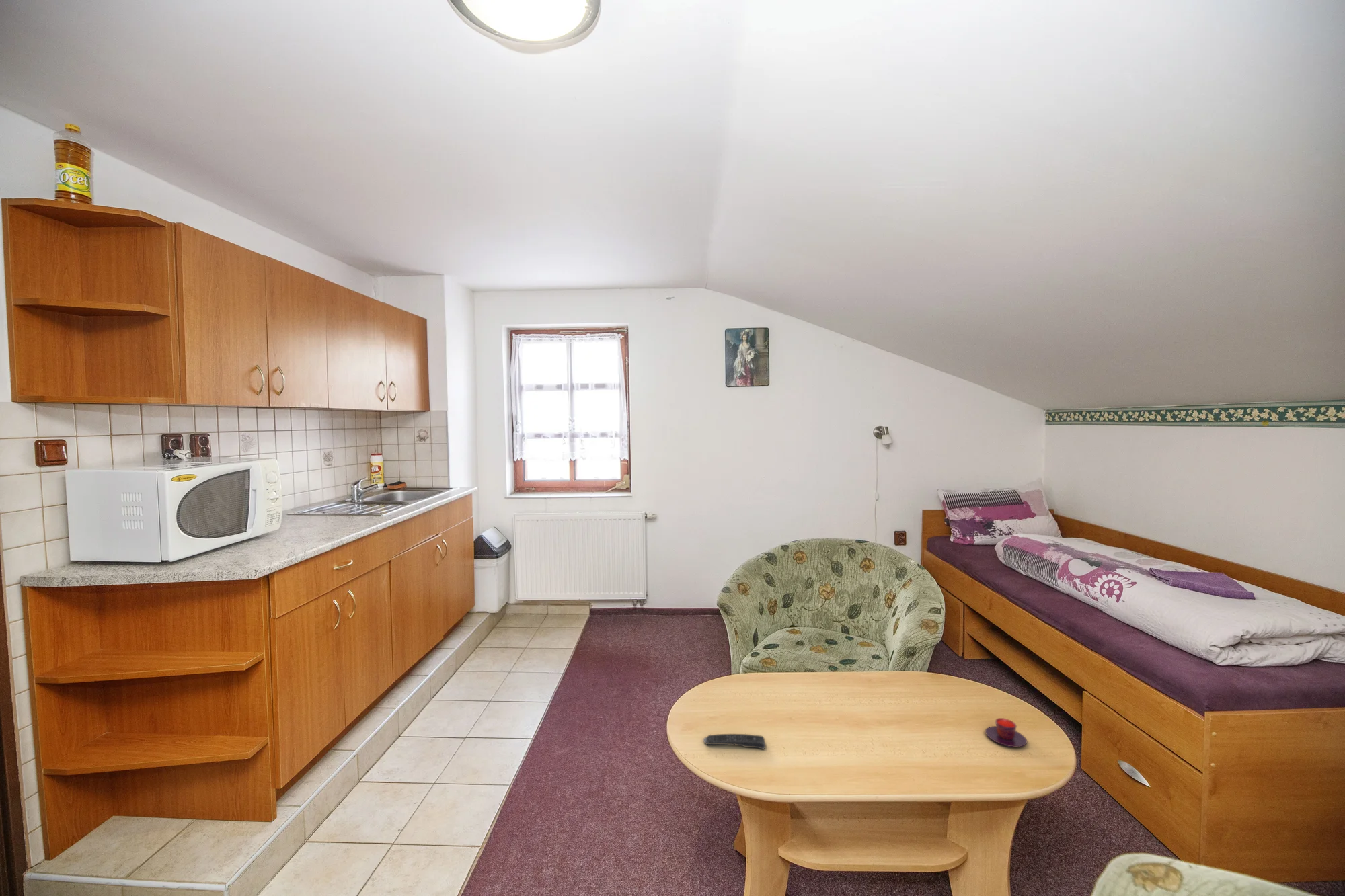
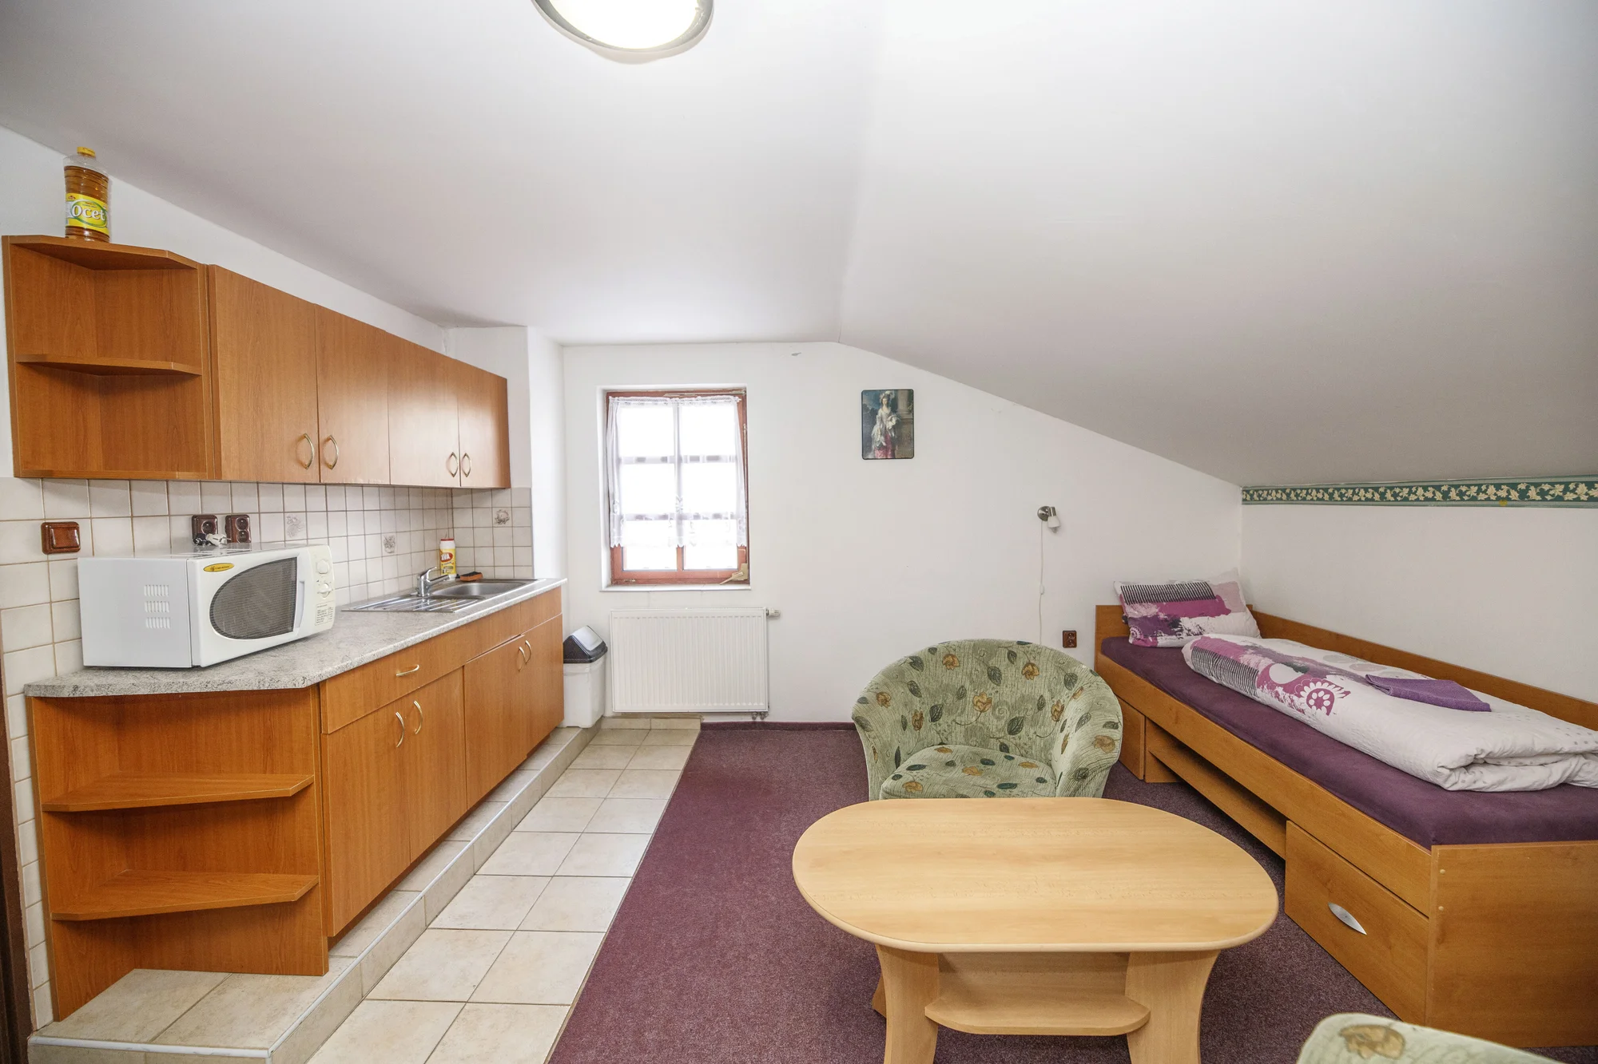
- remote control (734, 741)
- teacup (1005, 731)
